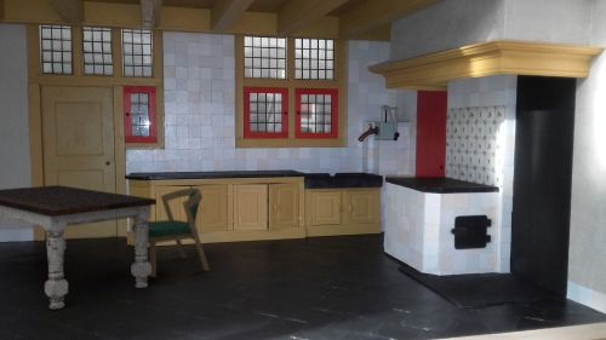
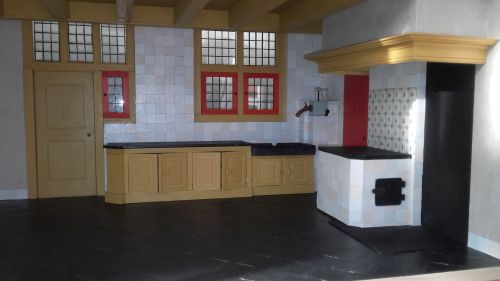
- dining chair (168, 229)
- dining table (56, 237)
